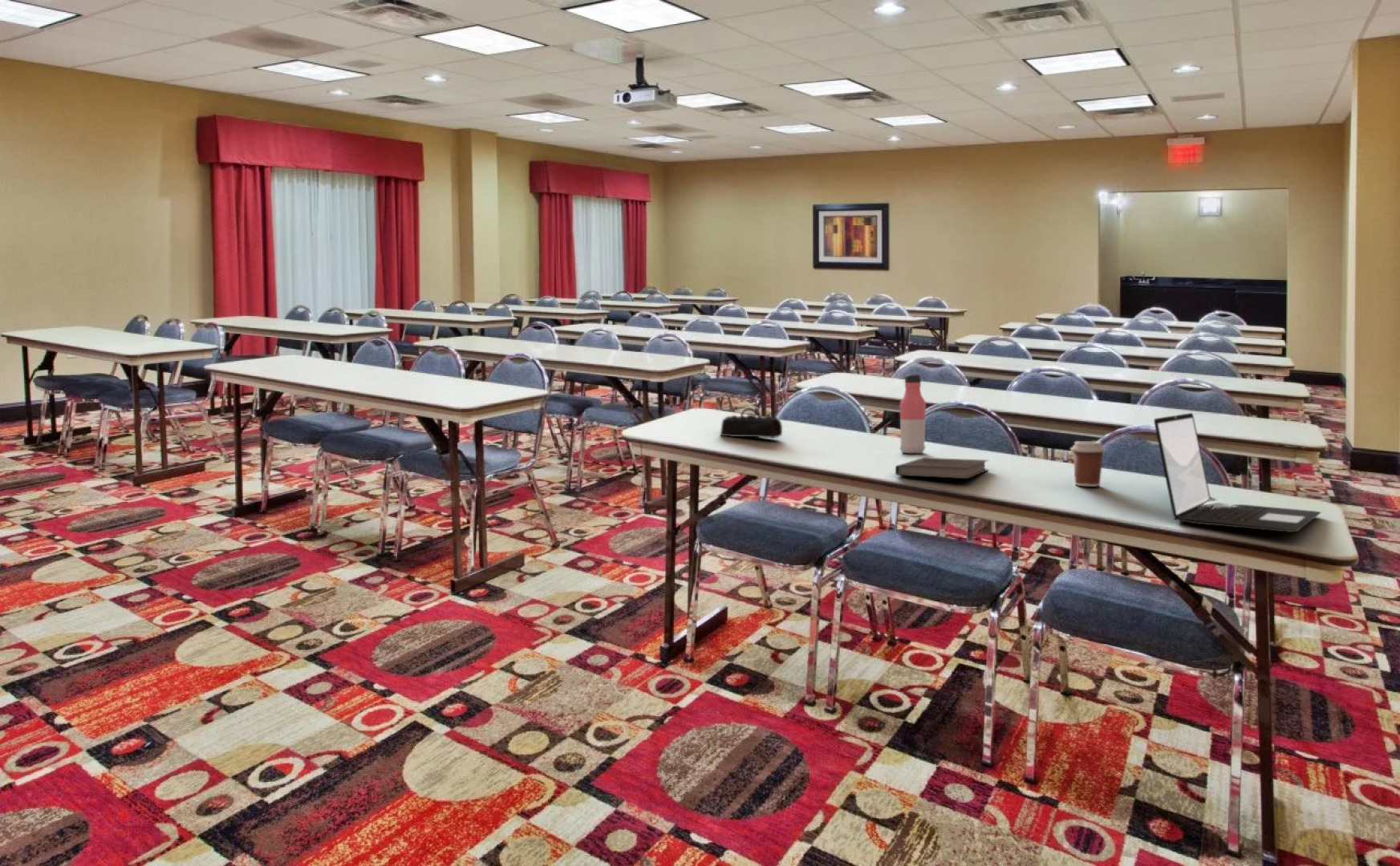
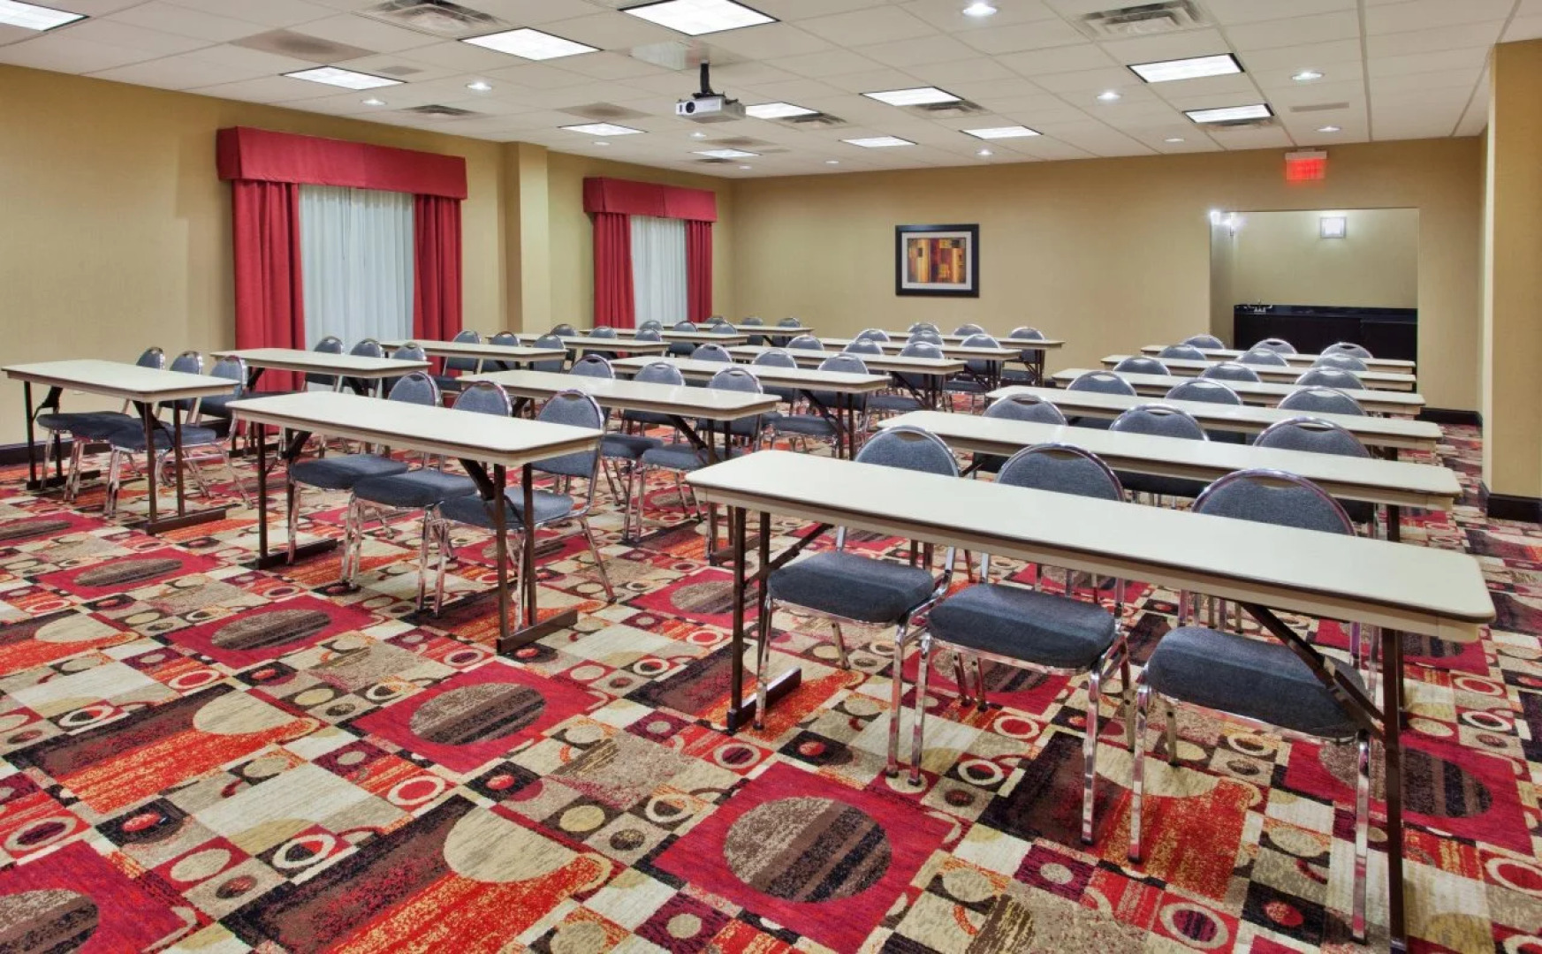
- notebook (943, 467)
- water bottle (912, 413)
- coffee cup (1087, 463)
- pencil case (751, 422)
- laptop (1205, 474)
